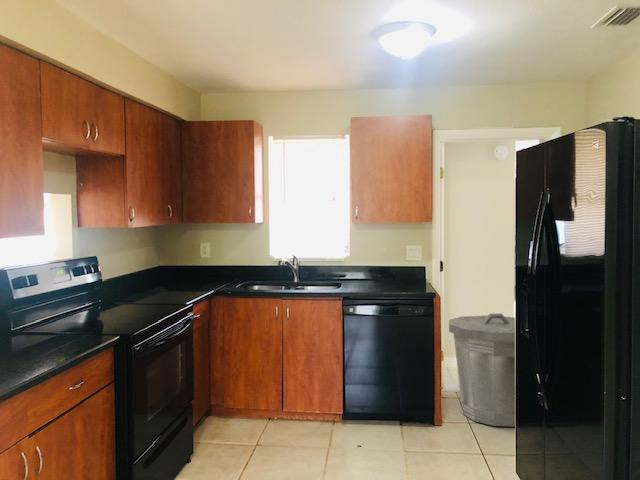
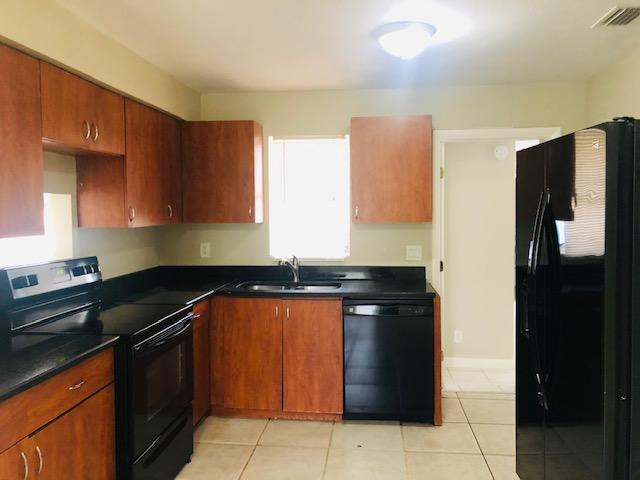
- trash can (495, 363)
